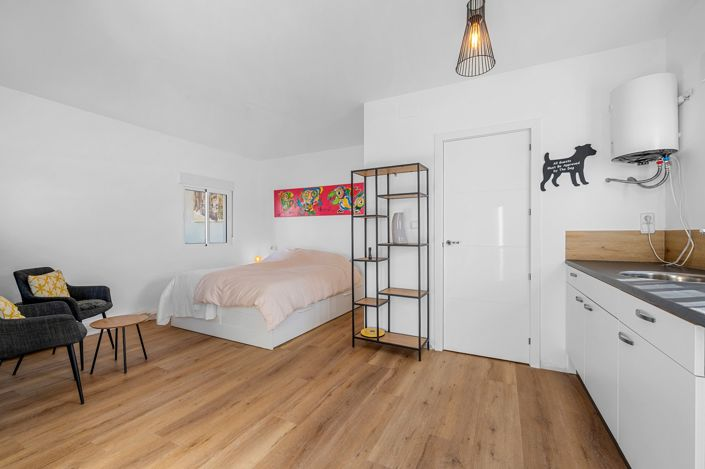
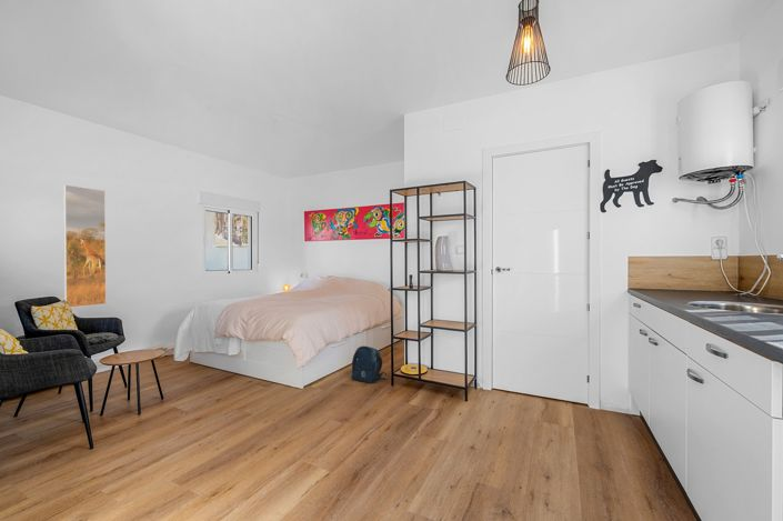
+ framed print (86, 247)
+ backpack (368, 361)
